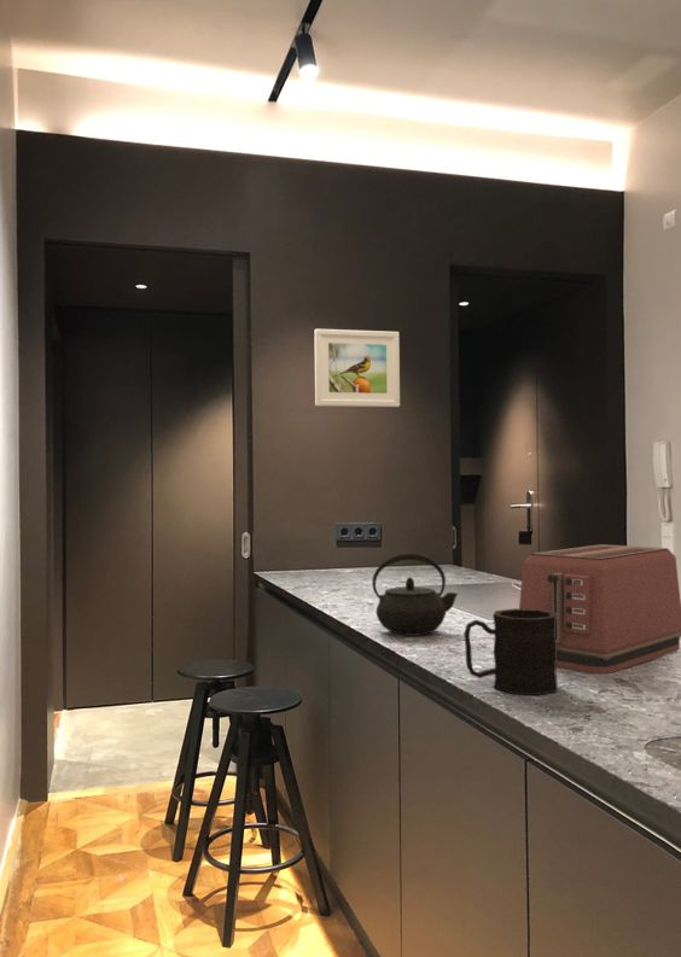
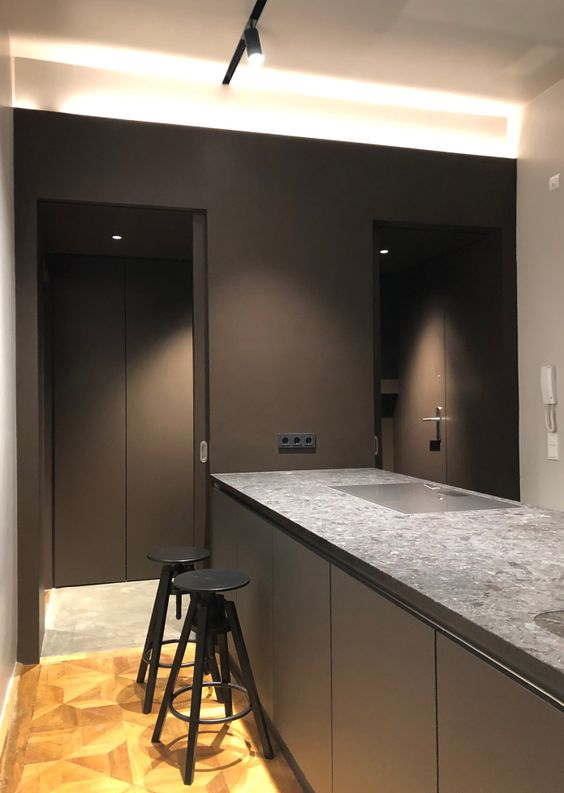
- kettle (415, 593)
- toaster (599, 602)
- mug (511, 650)
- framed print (357, 368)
